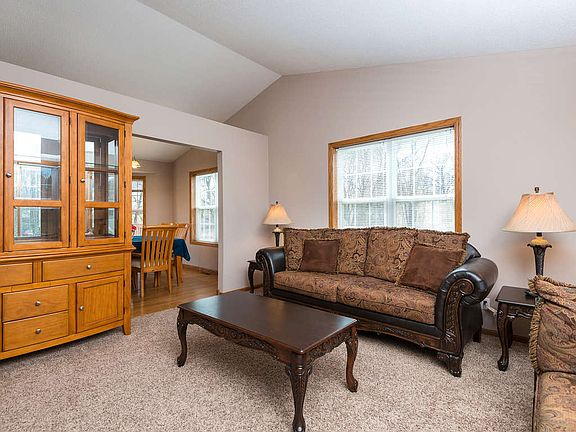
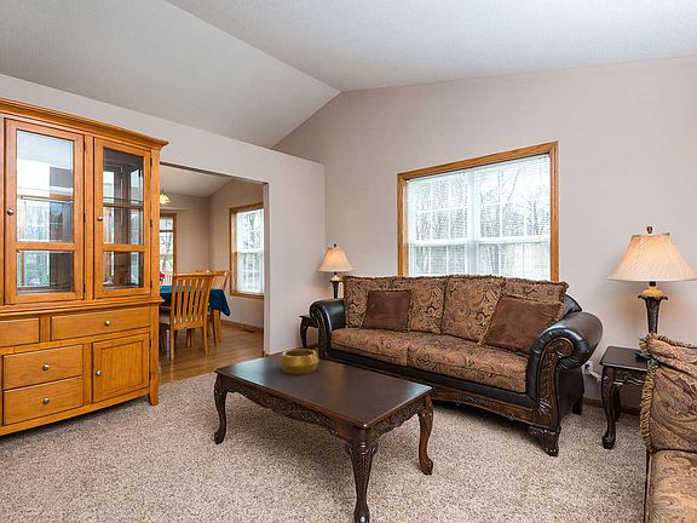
+ decorative bowl (299, 361)
